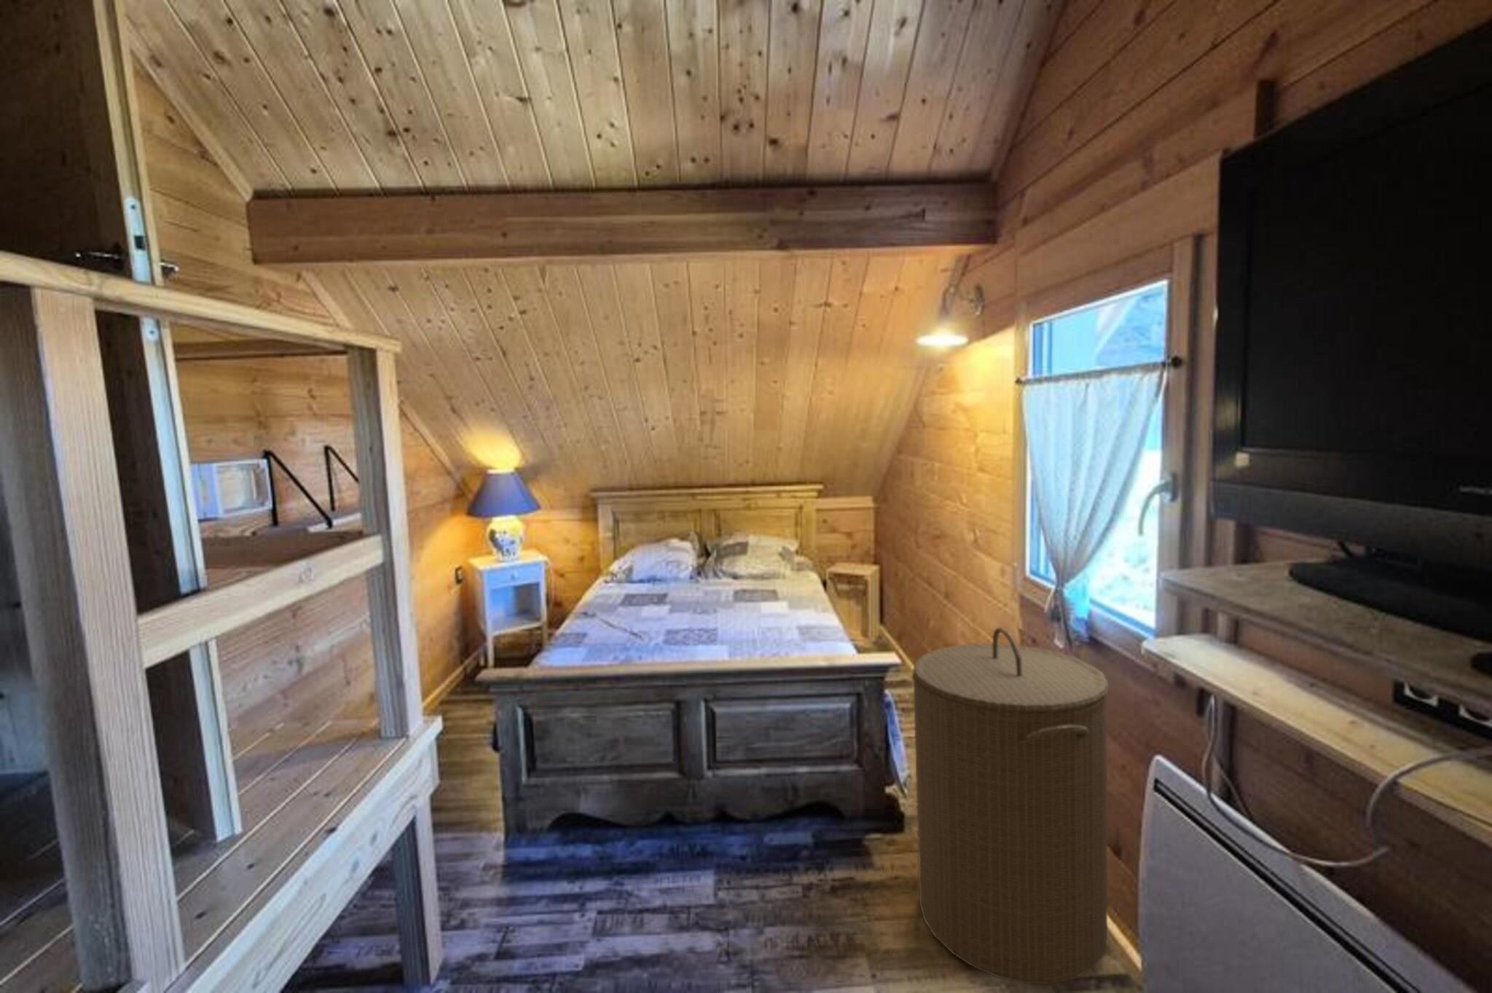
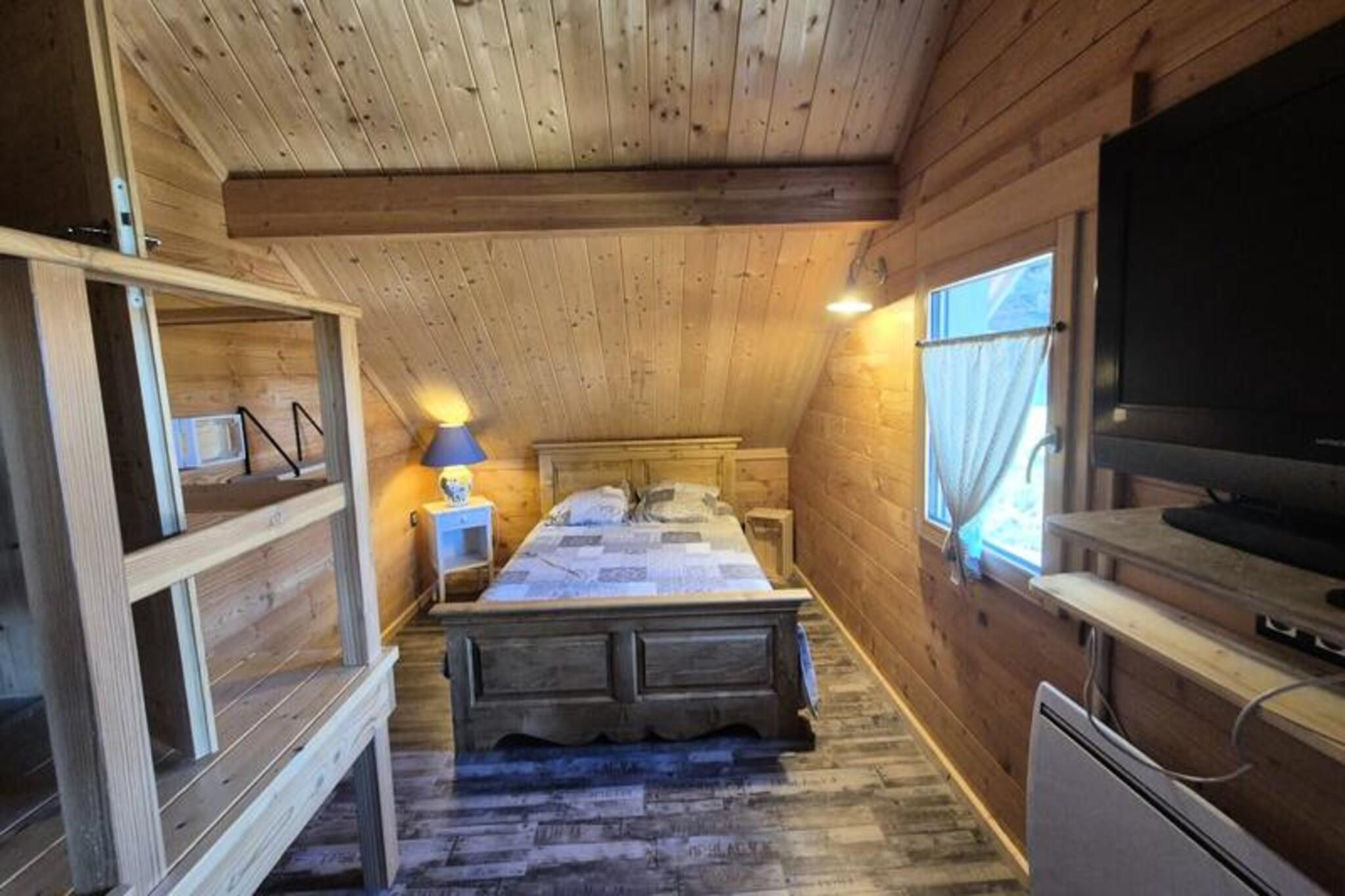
- laundry hamper (1007, 776)
